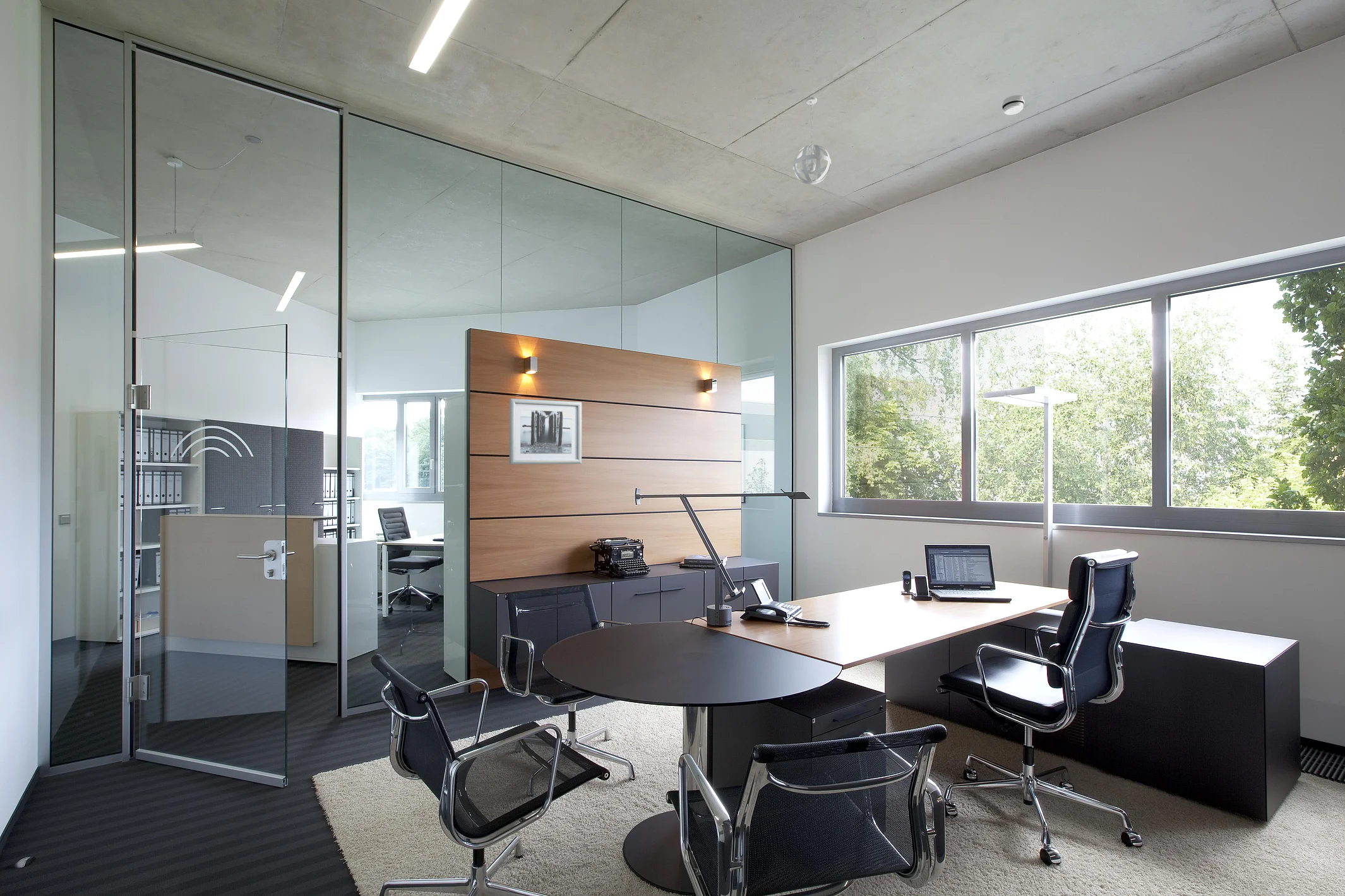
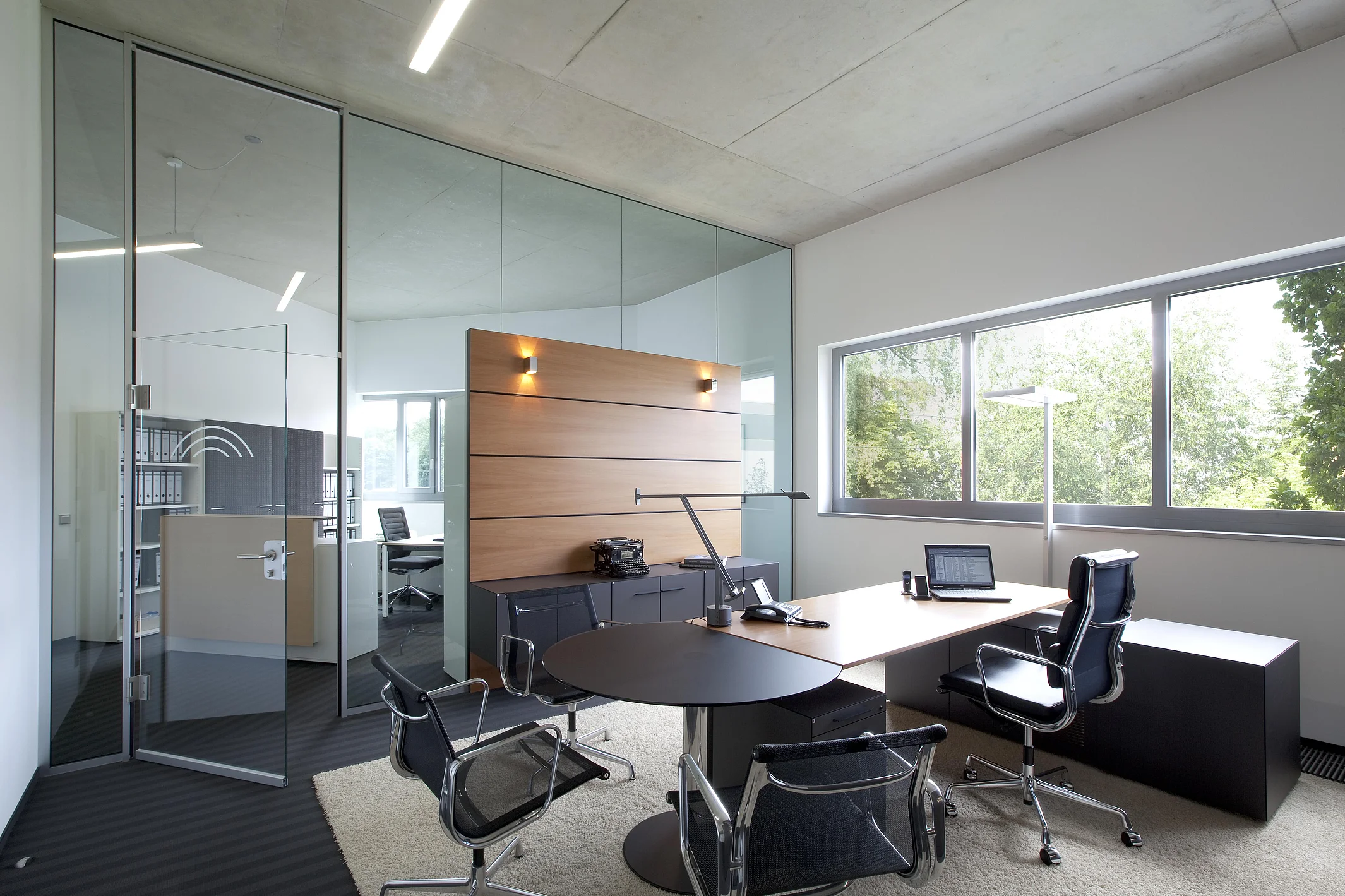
- smoke detector (1013, 105)
- wall art (546, 432)
- pendant light (812, 141)
